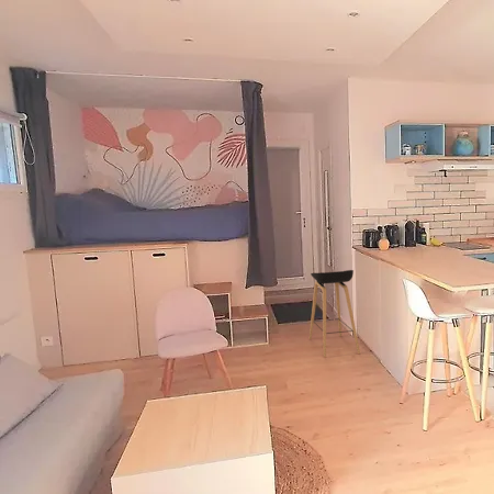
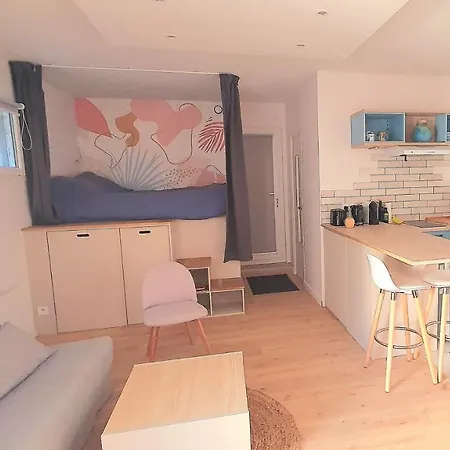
- stool (337, 307)
